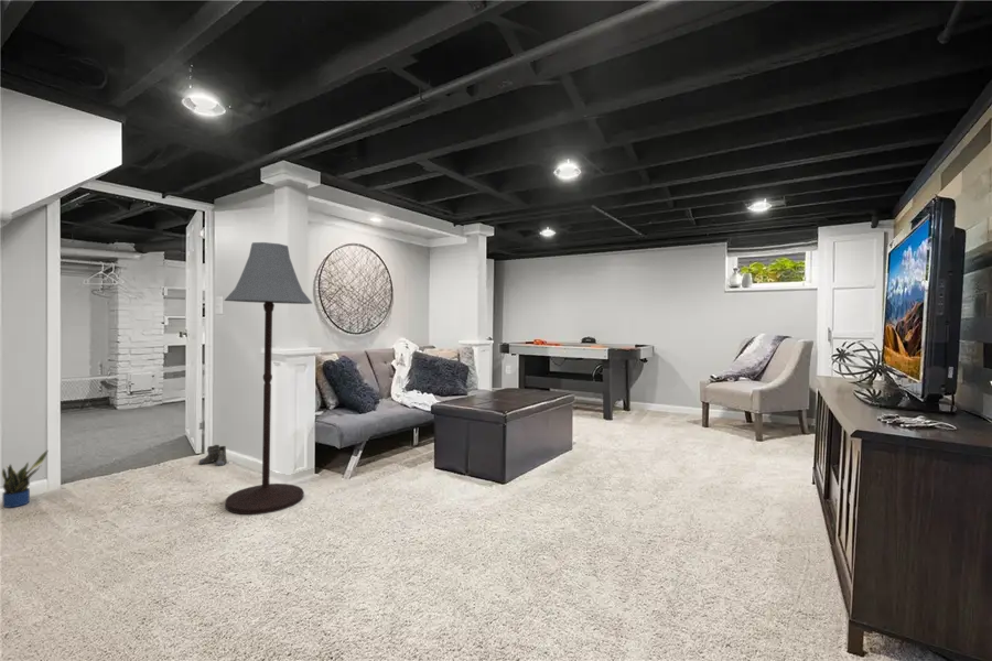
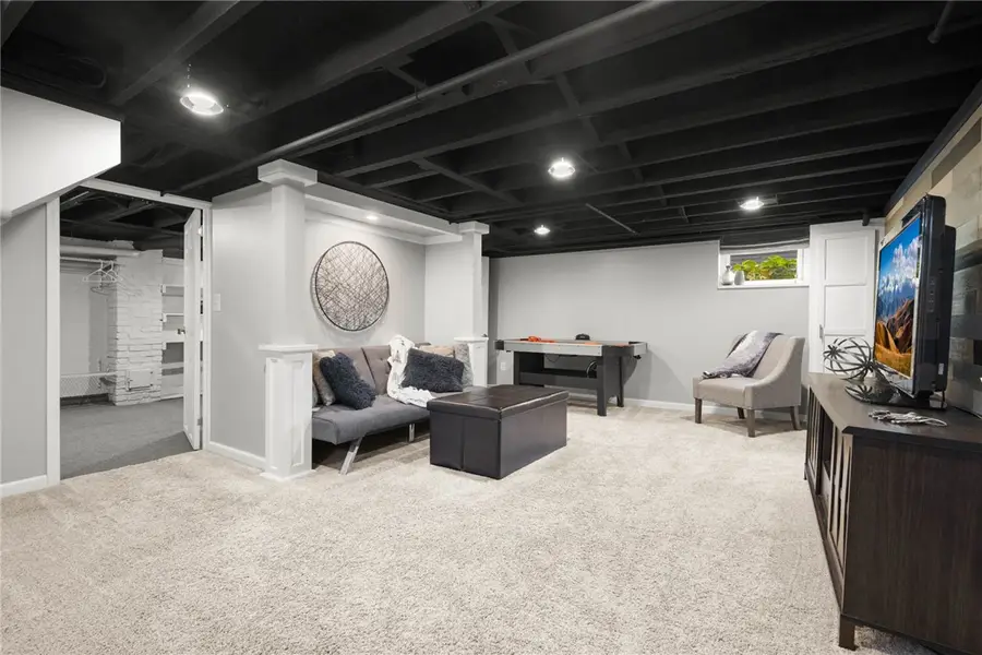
- potted plant (23, 477)
- boots (214, 455)
- floor lamp (267, 373)
